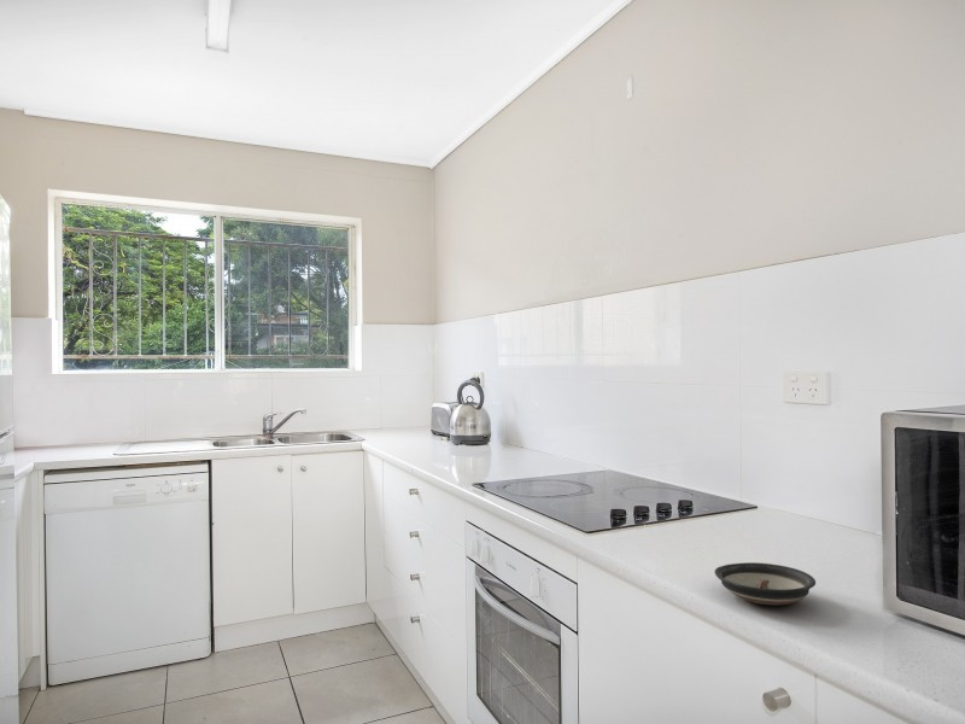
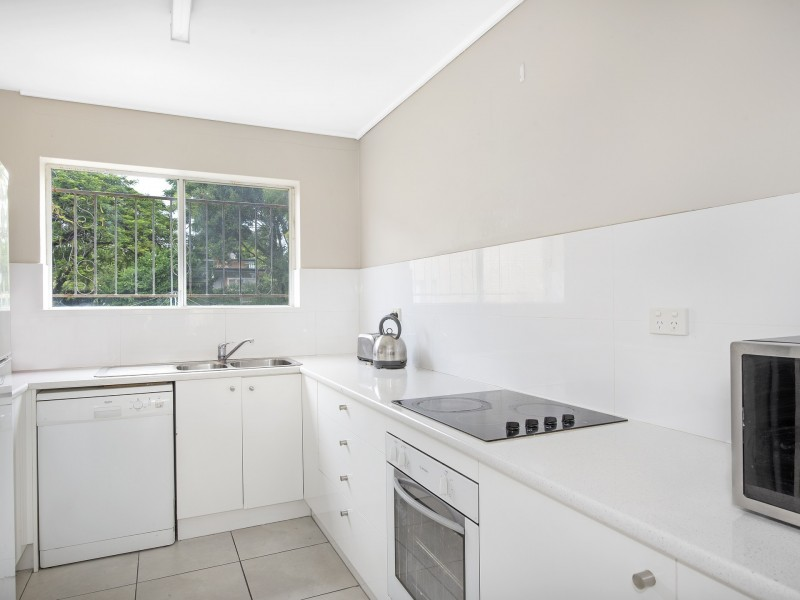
- saucer (764, 585)
